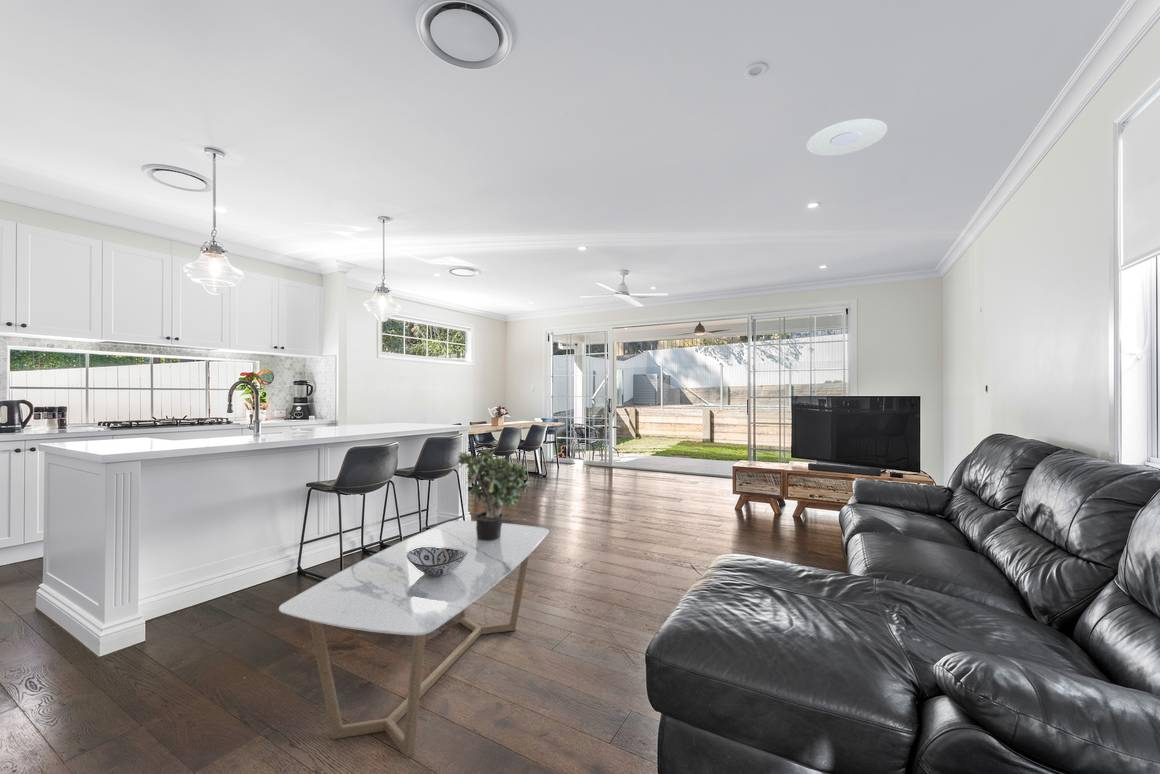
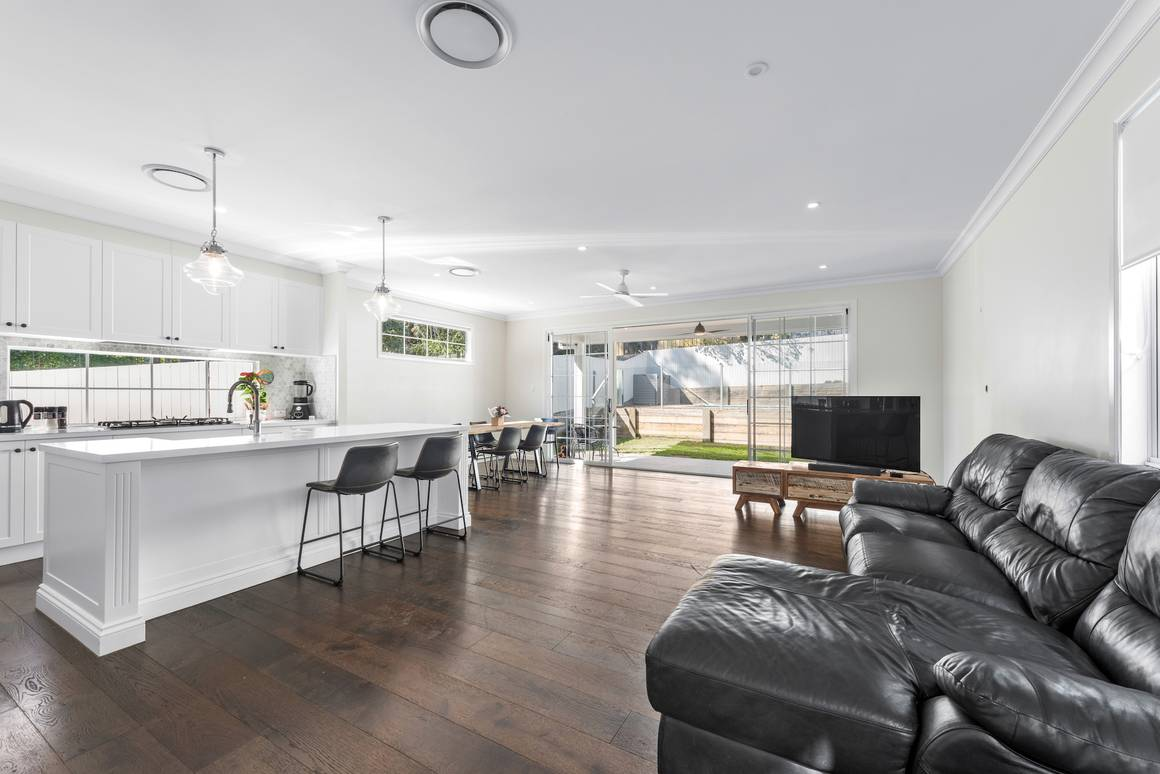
- decorative bowl (437, 561)
- coffee table (442, 616)
- plate (845, 136)
- potted plant (488, 493)
